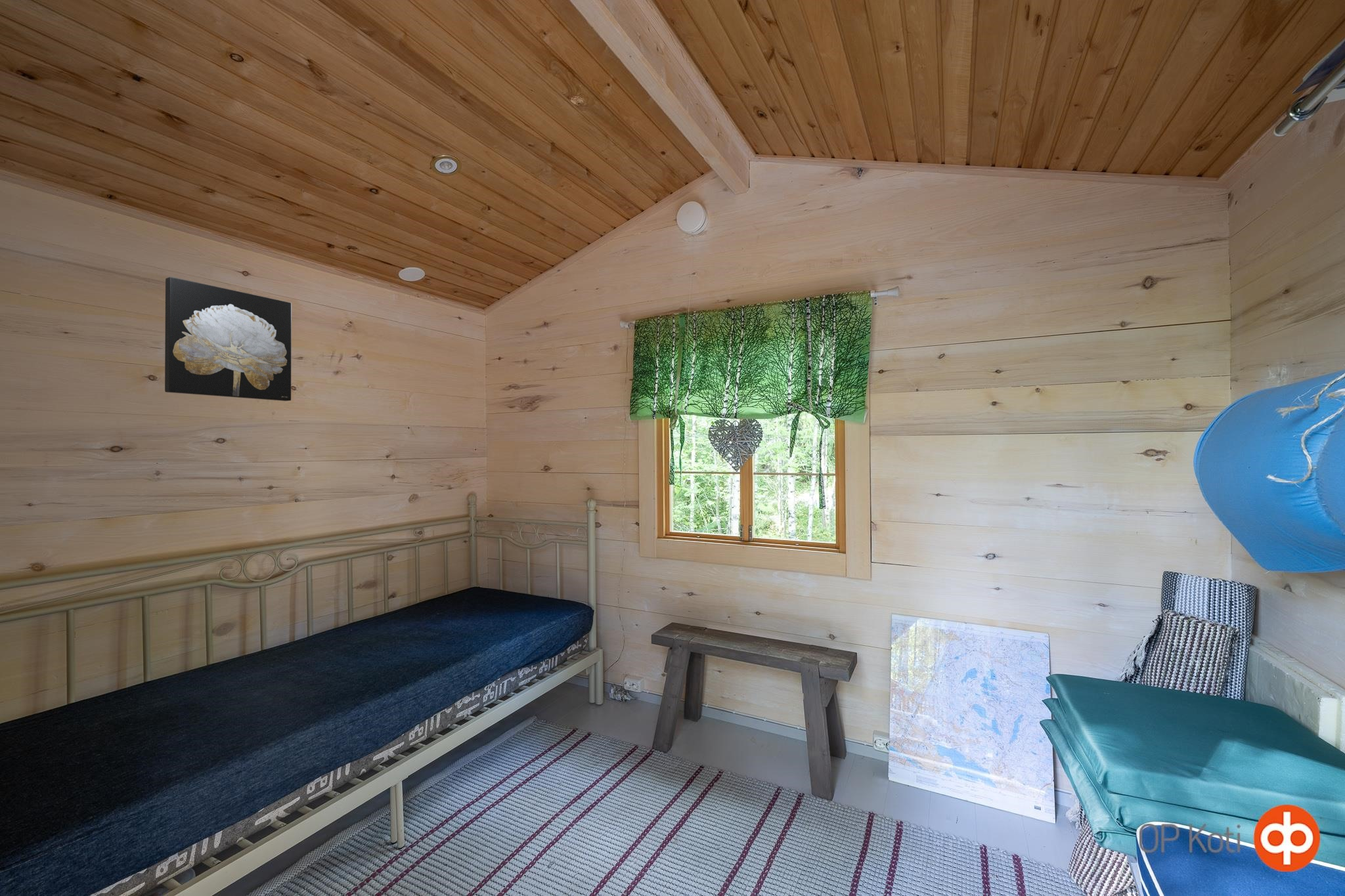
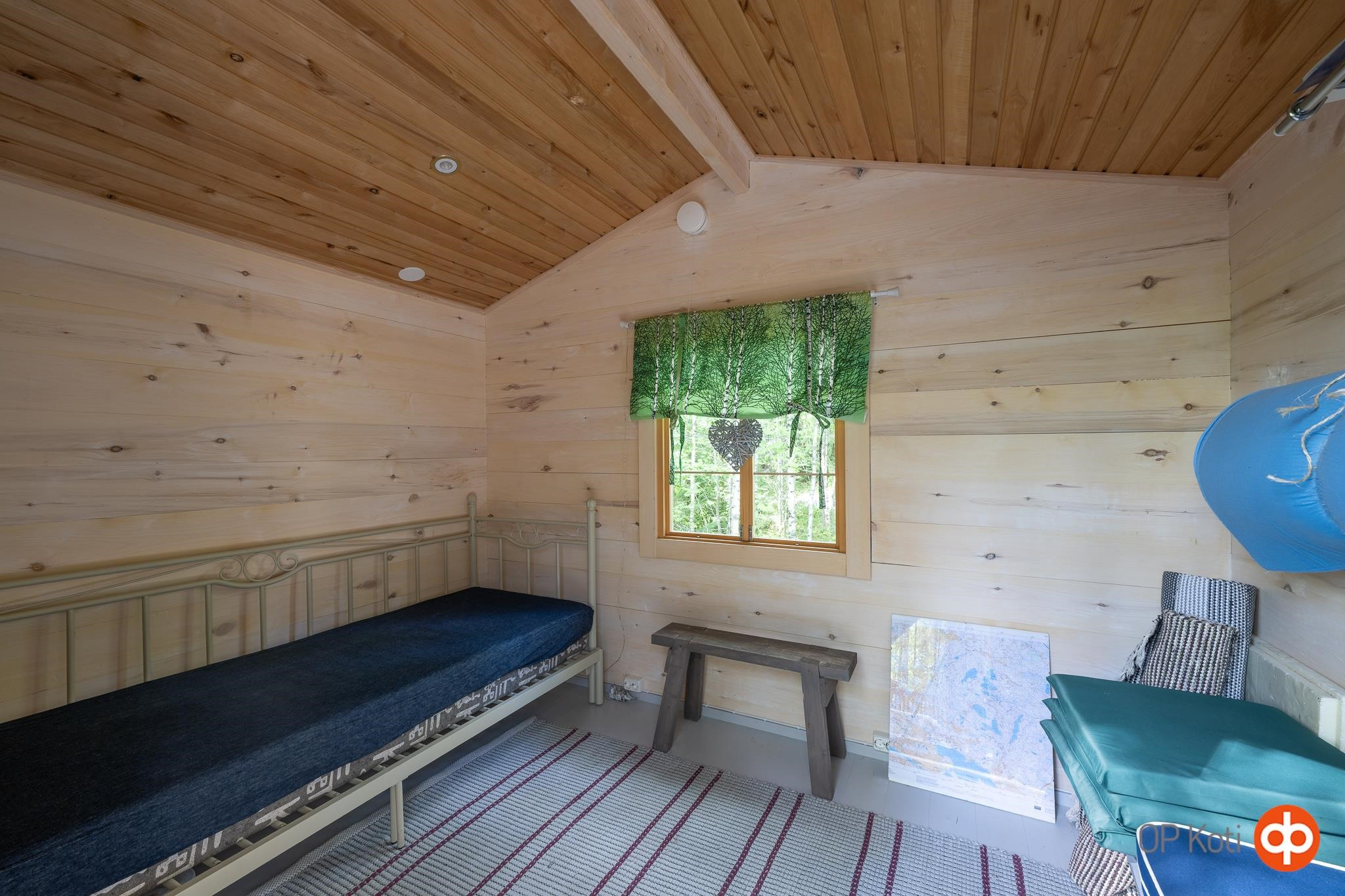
- wall art (232, 344)
